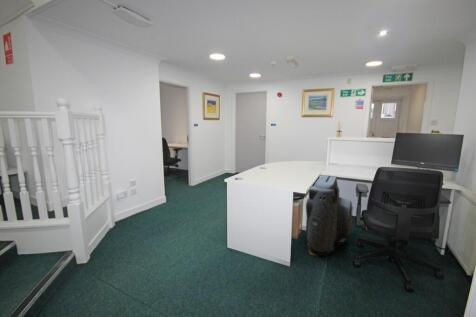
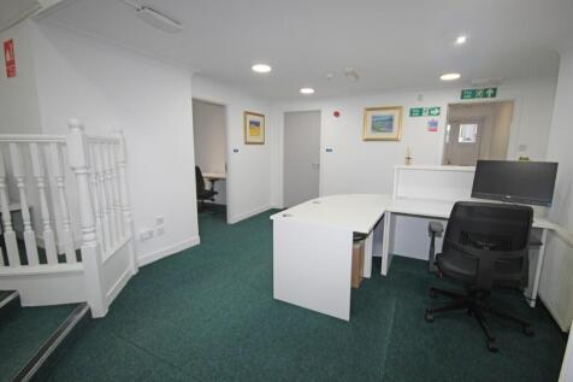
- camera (329, 212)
